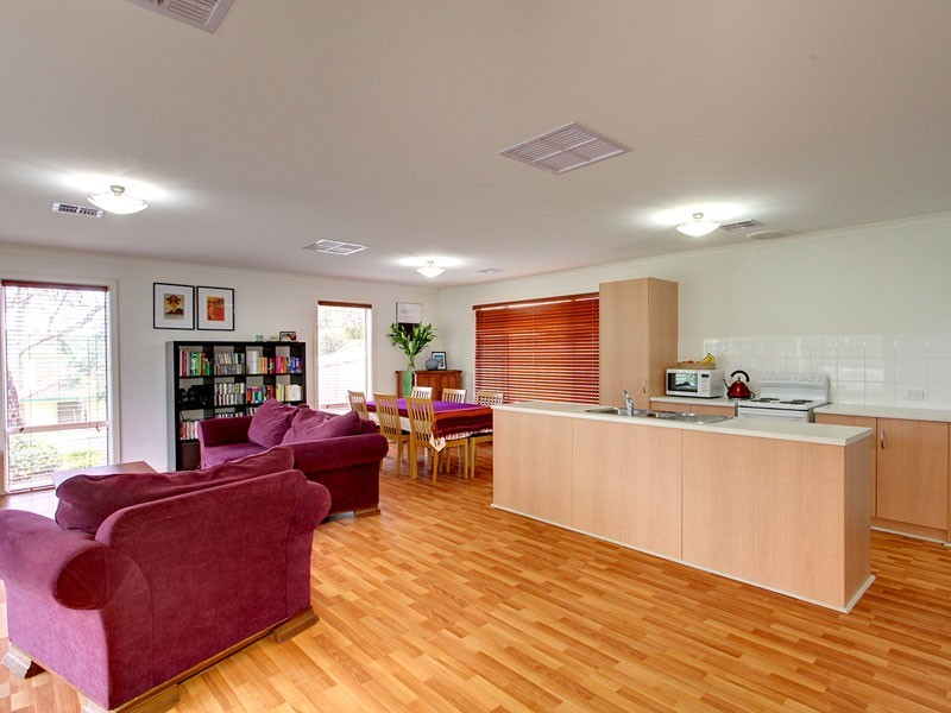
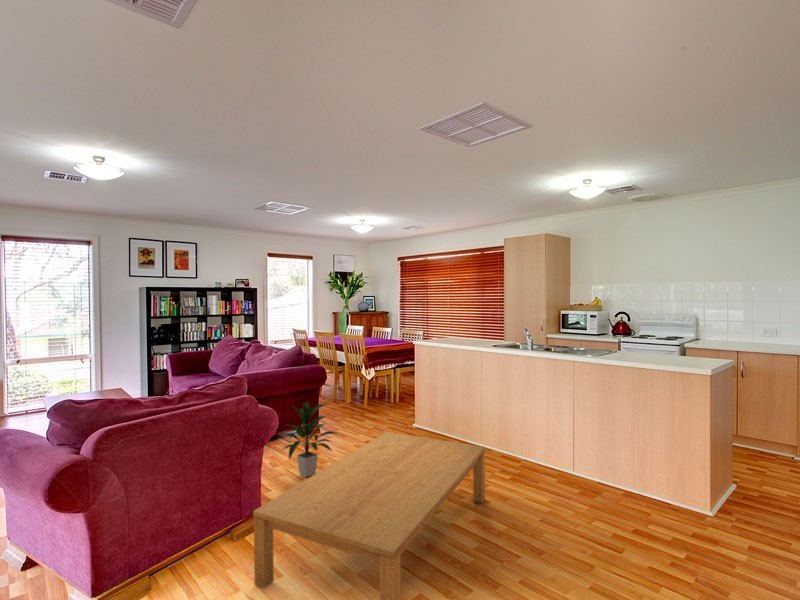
+ coffee table (389, 504)
+ indoor plant (307, 436)
